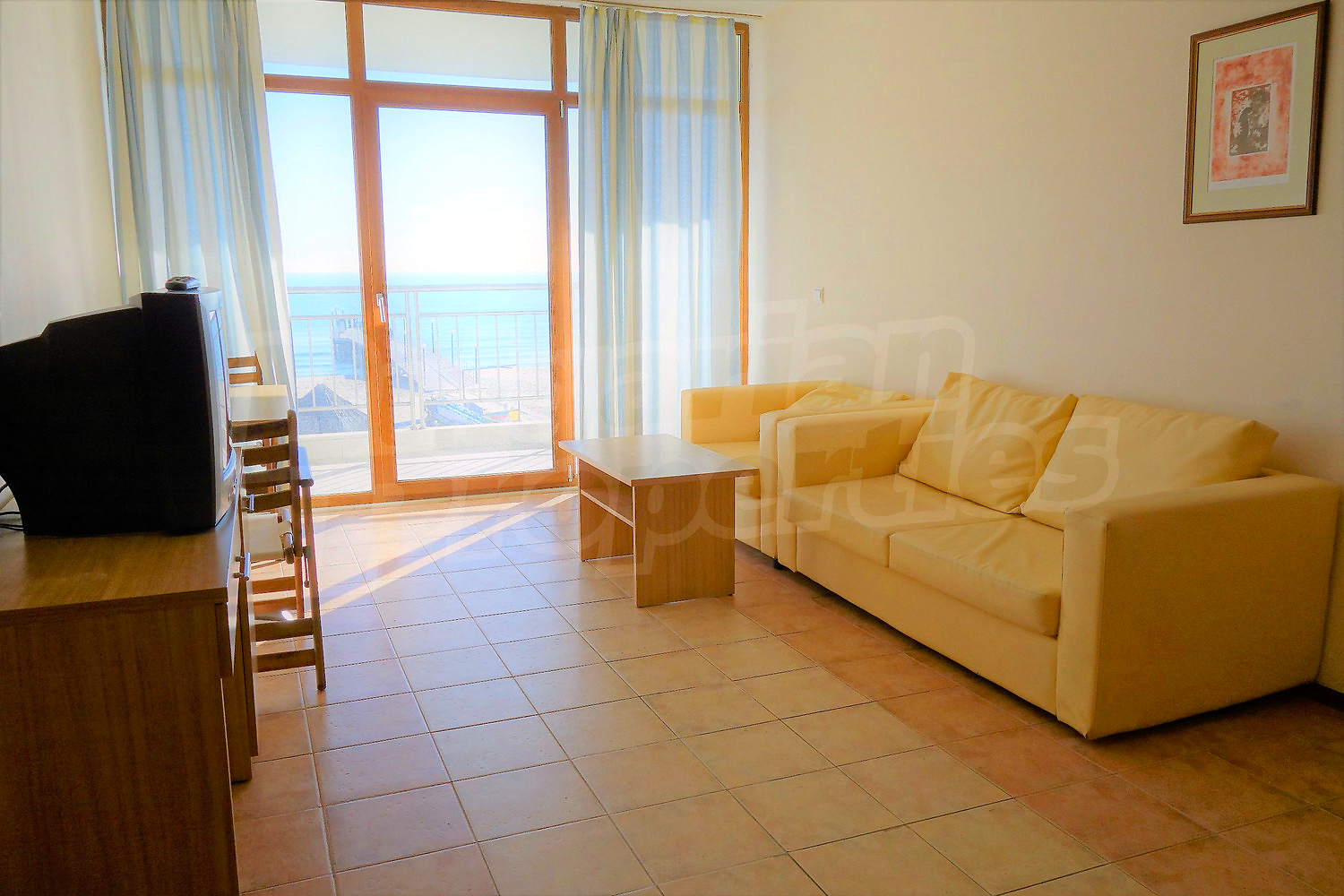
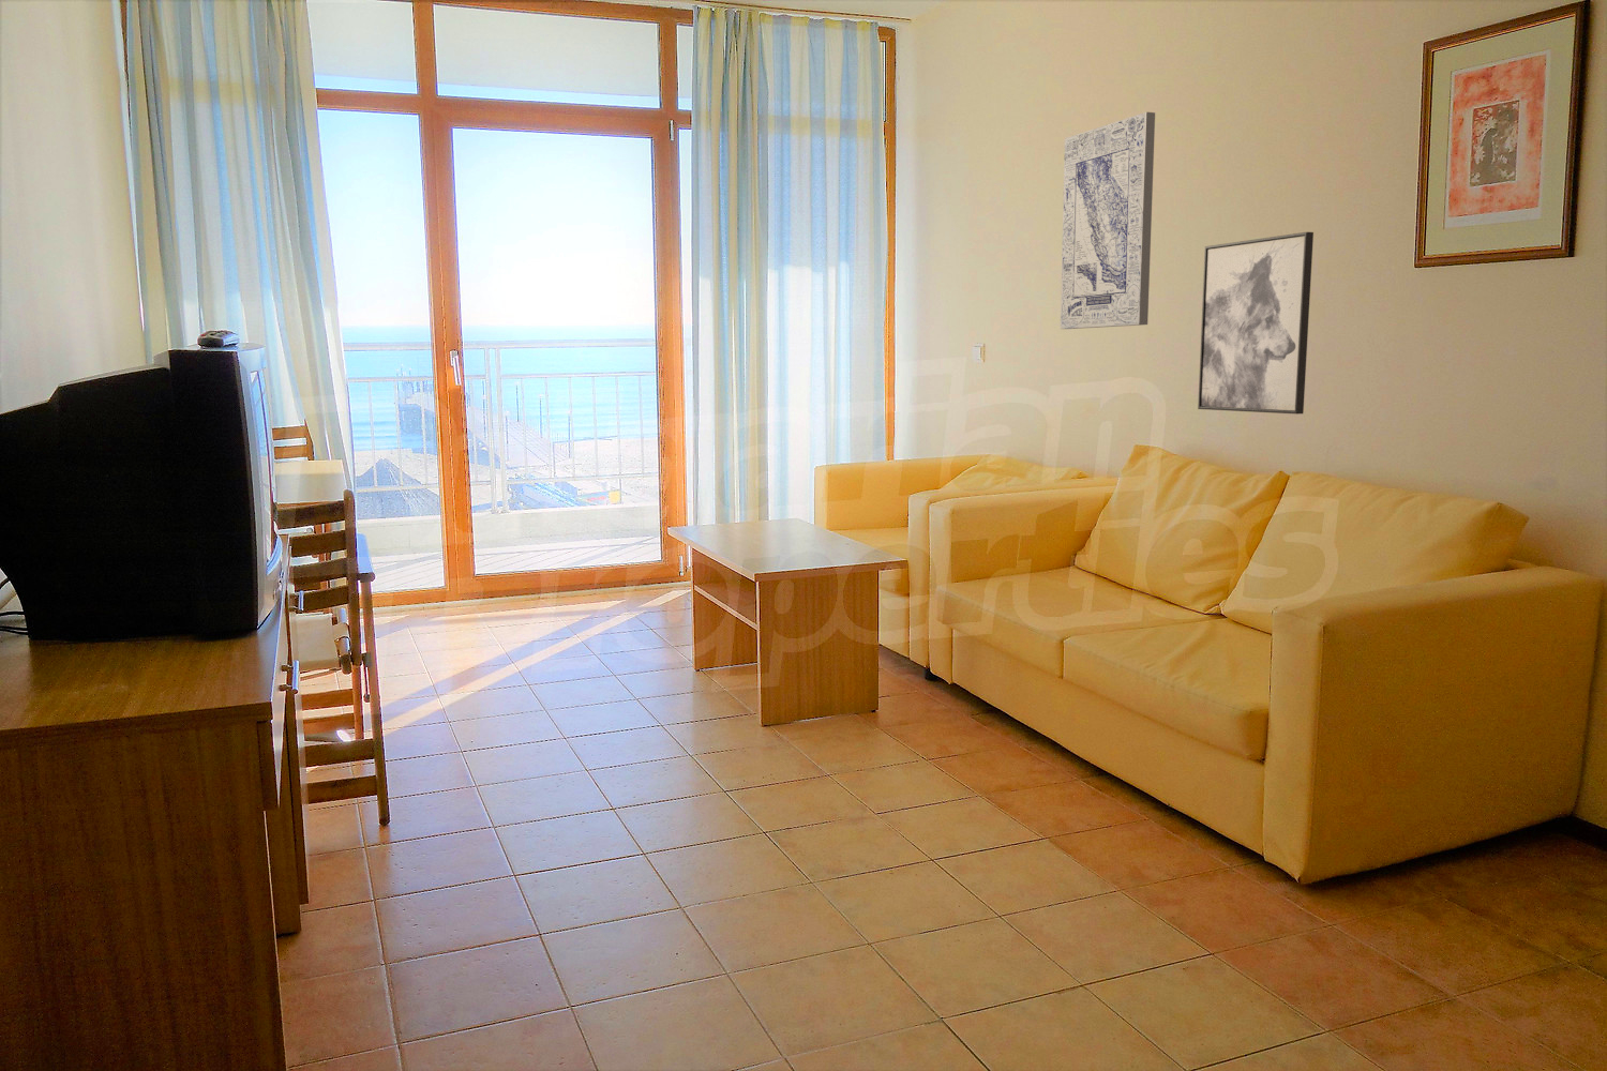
+ wall art (1252, 325)
+ wall art (1105, 227)
